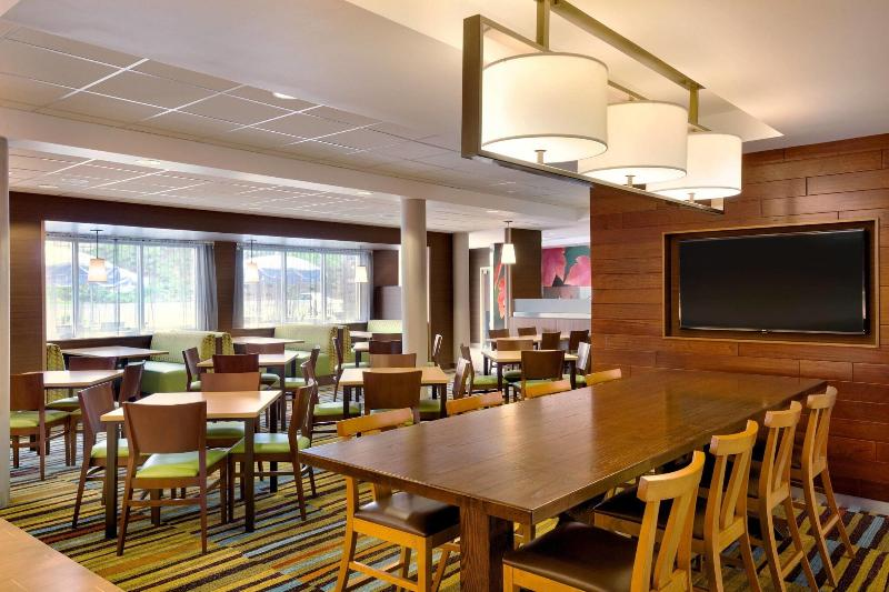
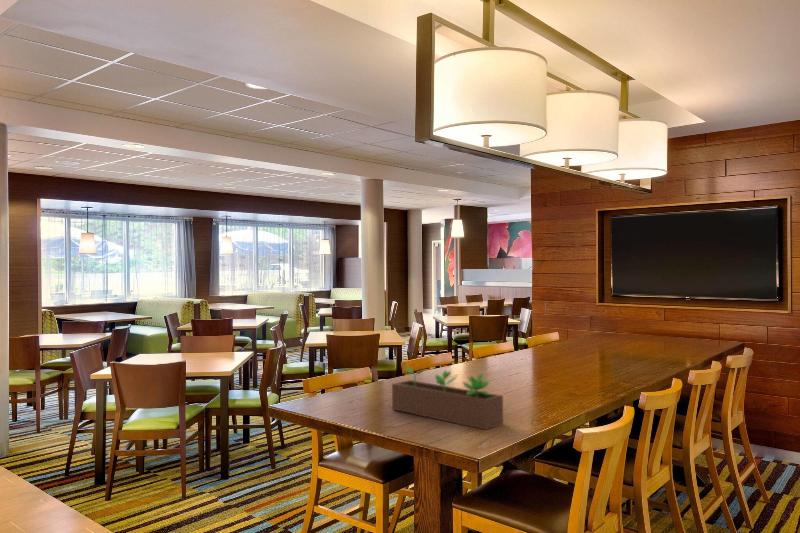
+ succulent planter (444, 393)
